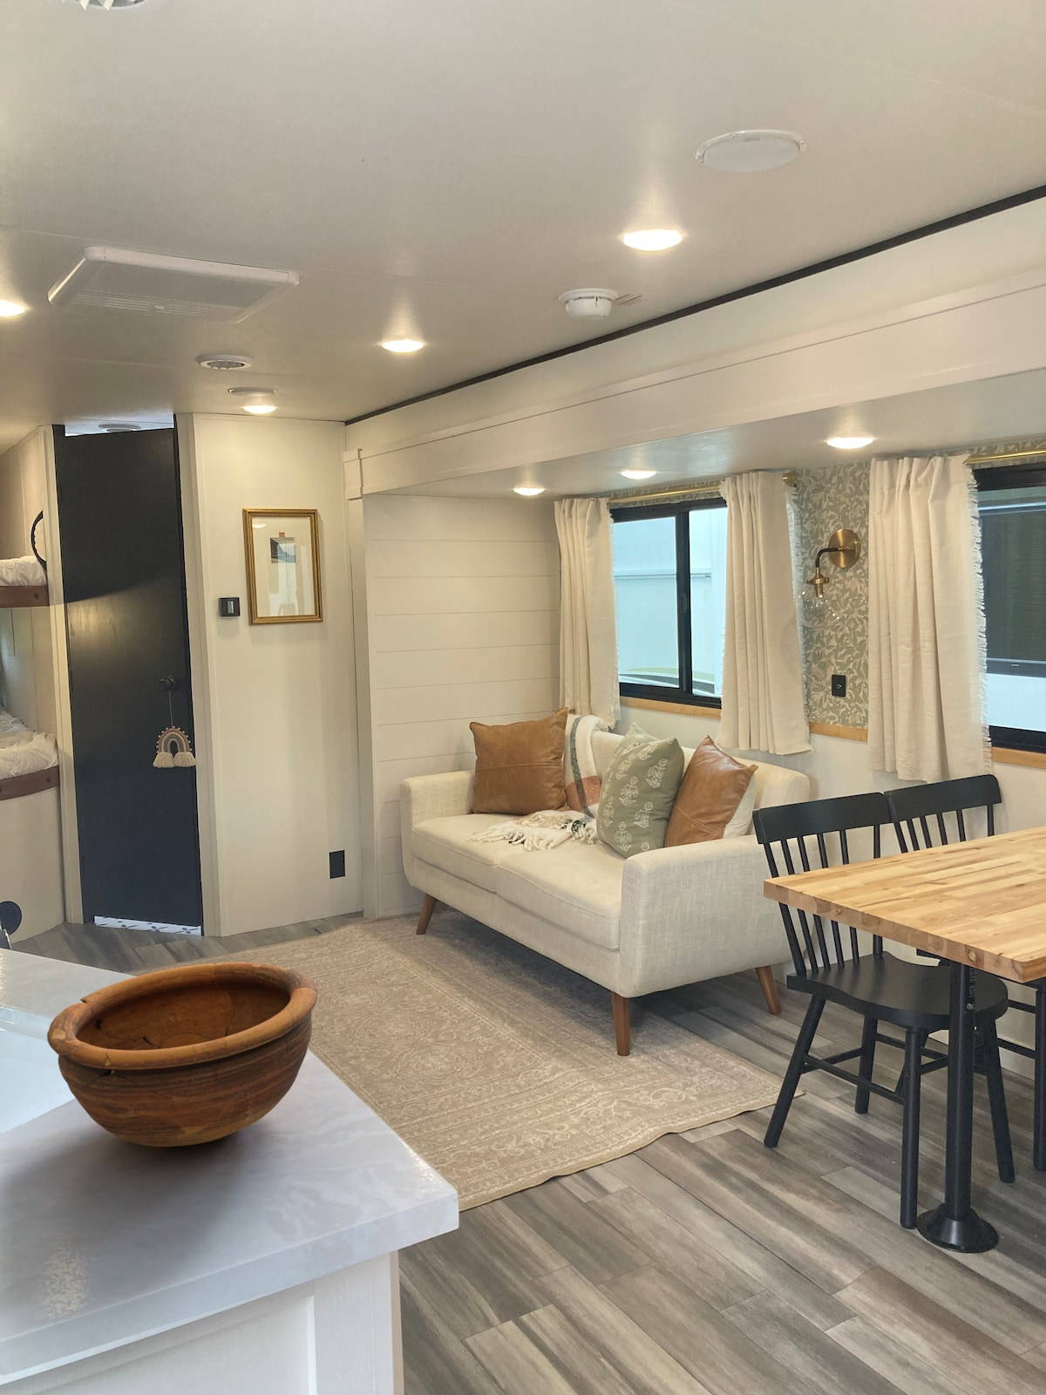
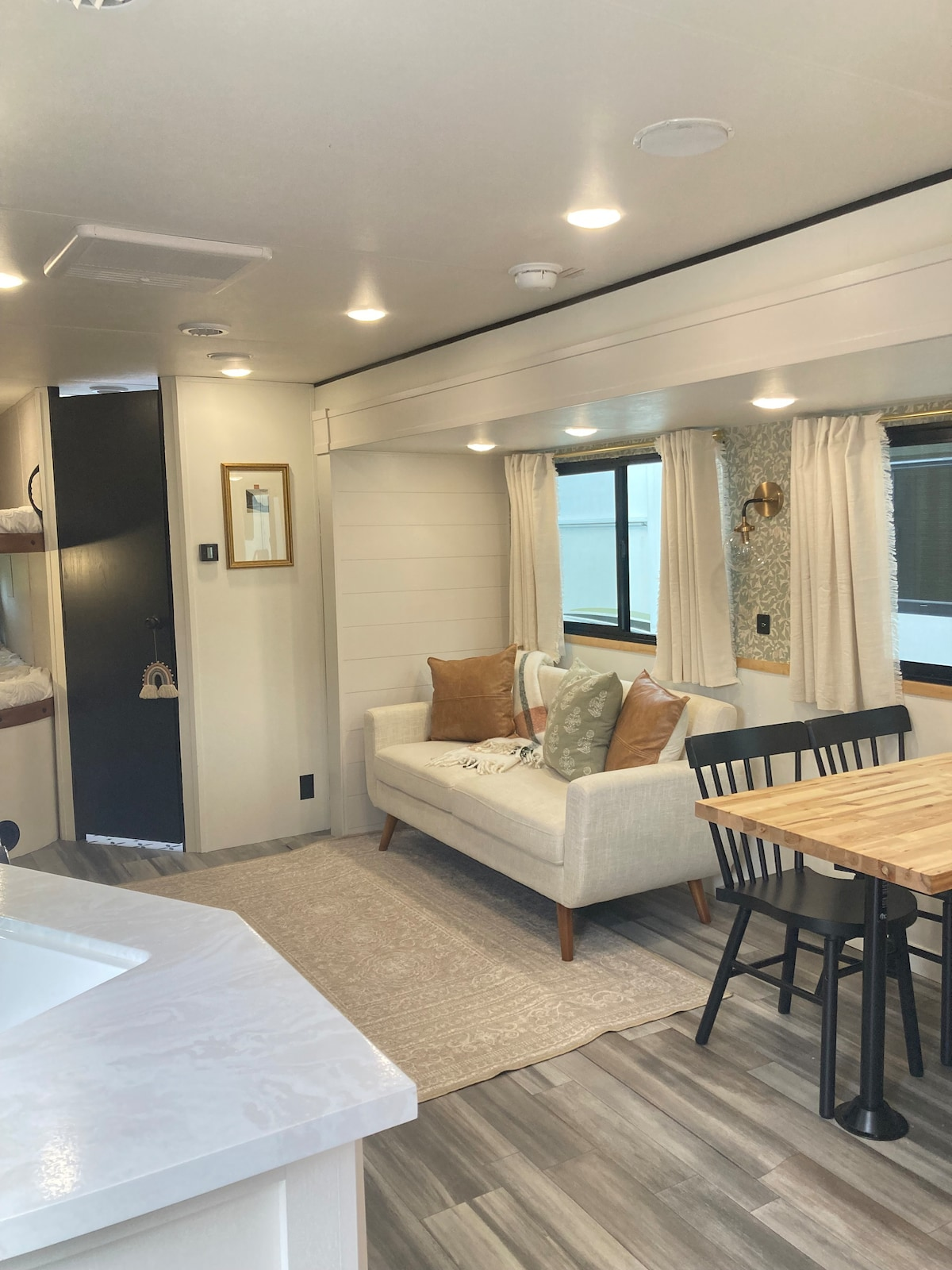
- bowl (189, 1063)
